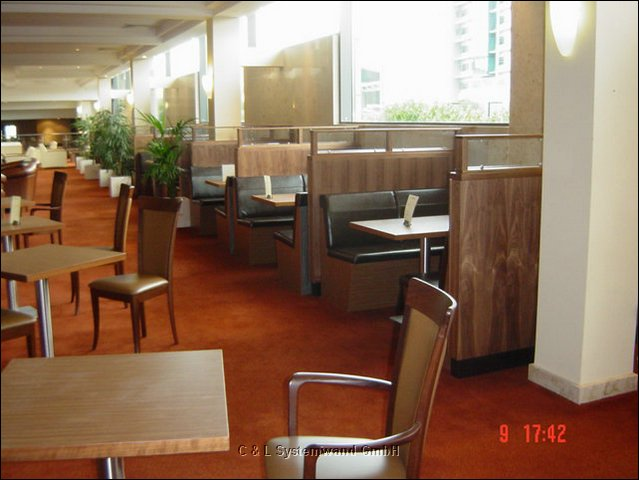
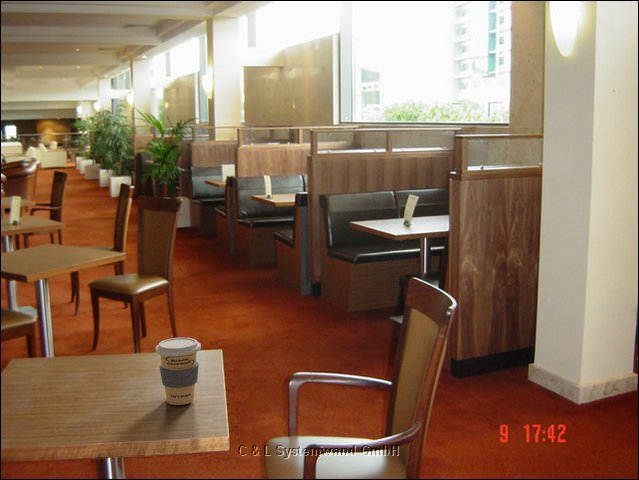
+ coffee cup (179, 371)
